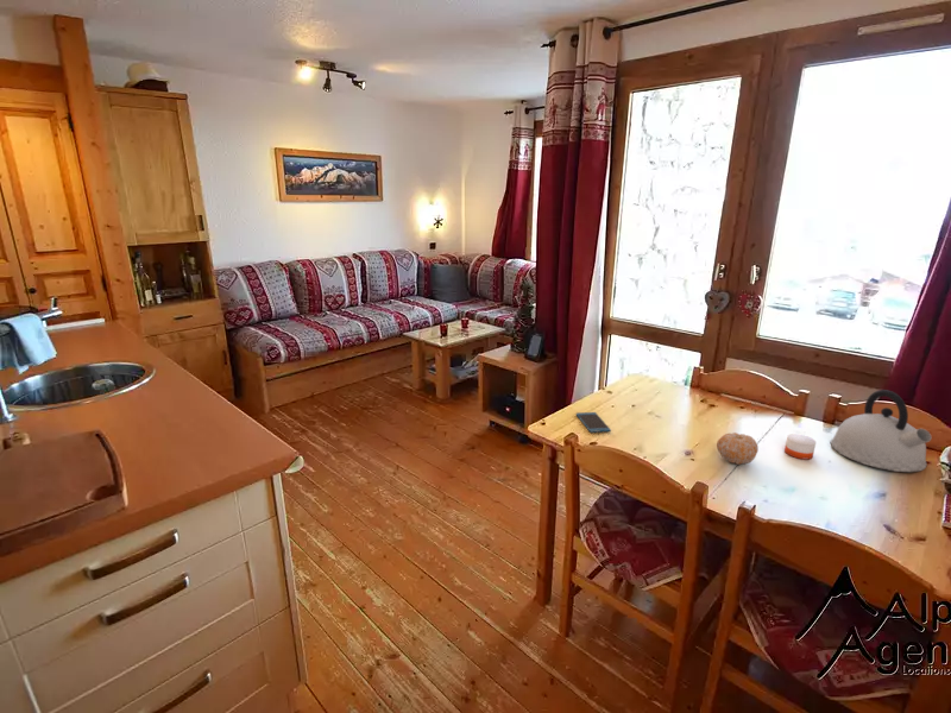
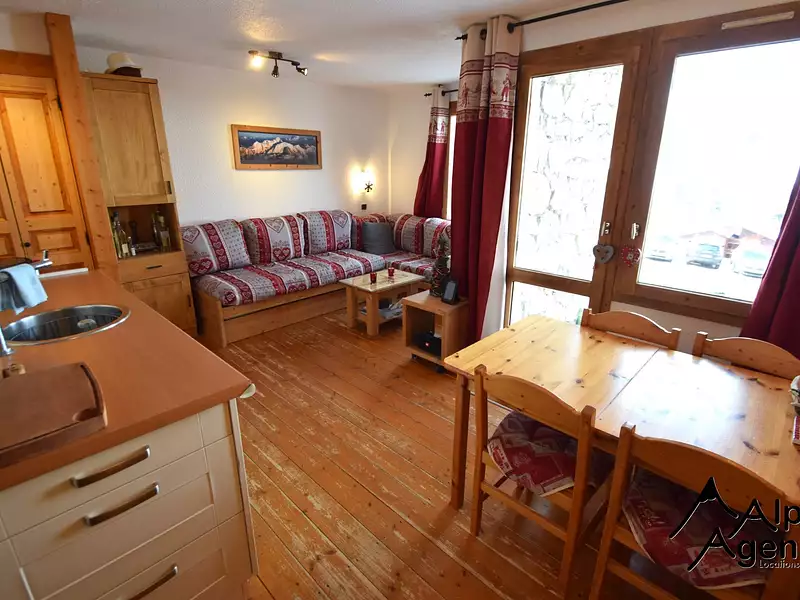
- fruit (737, 448)
- smartphone (592, 422)
- candle (801, 437)
- kettle (887, 424)
